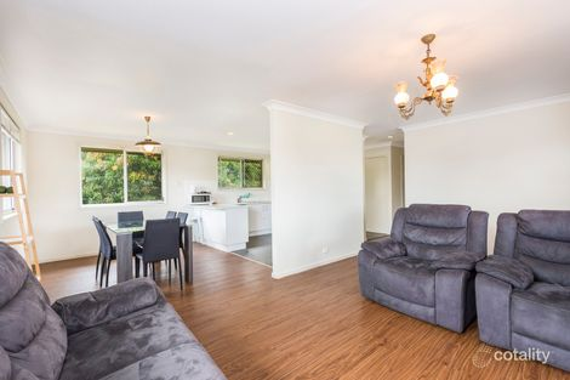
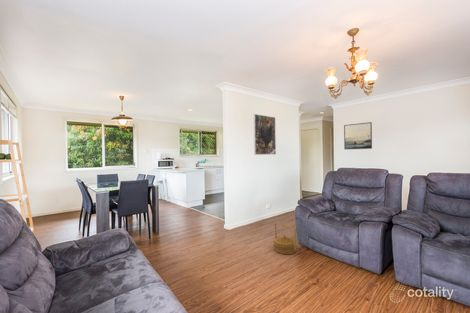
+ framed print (357, 136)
+ basket (284, 236)
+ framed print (265, 135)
